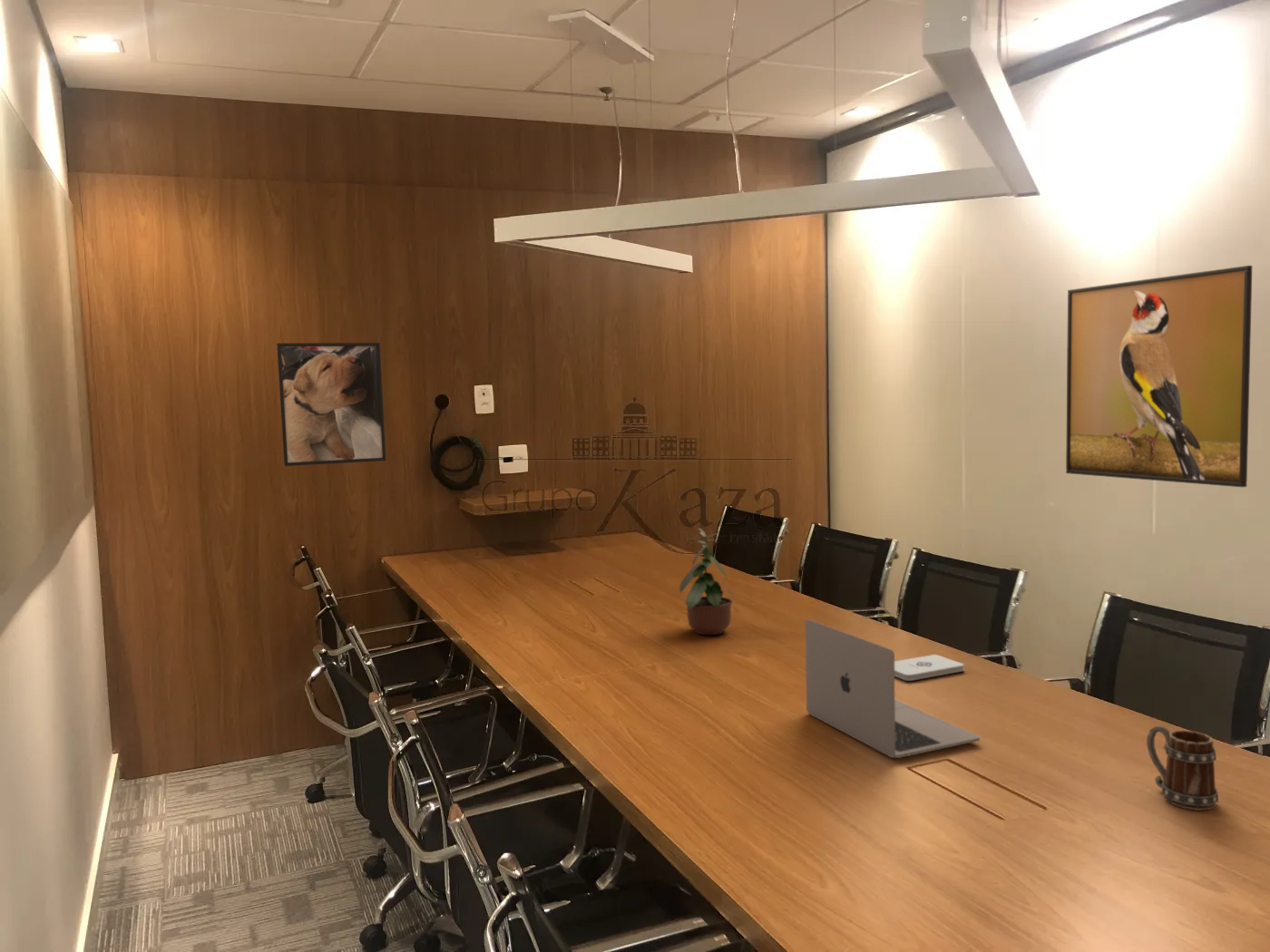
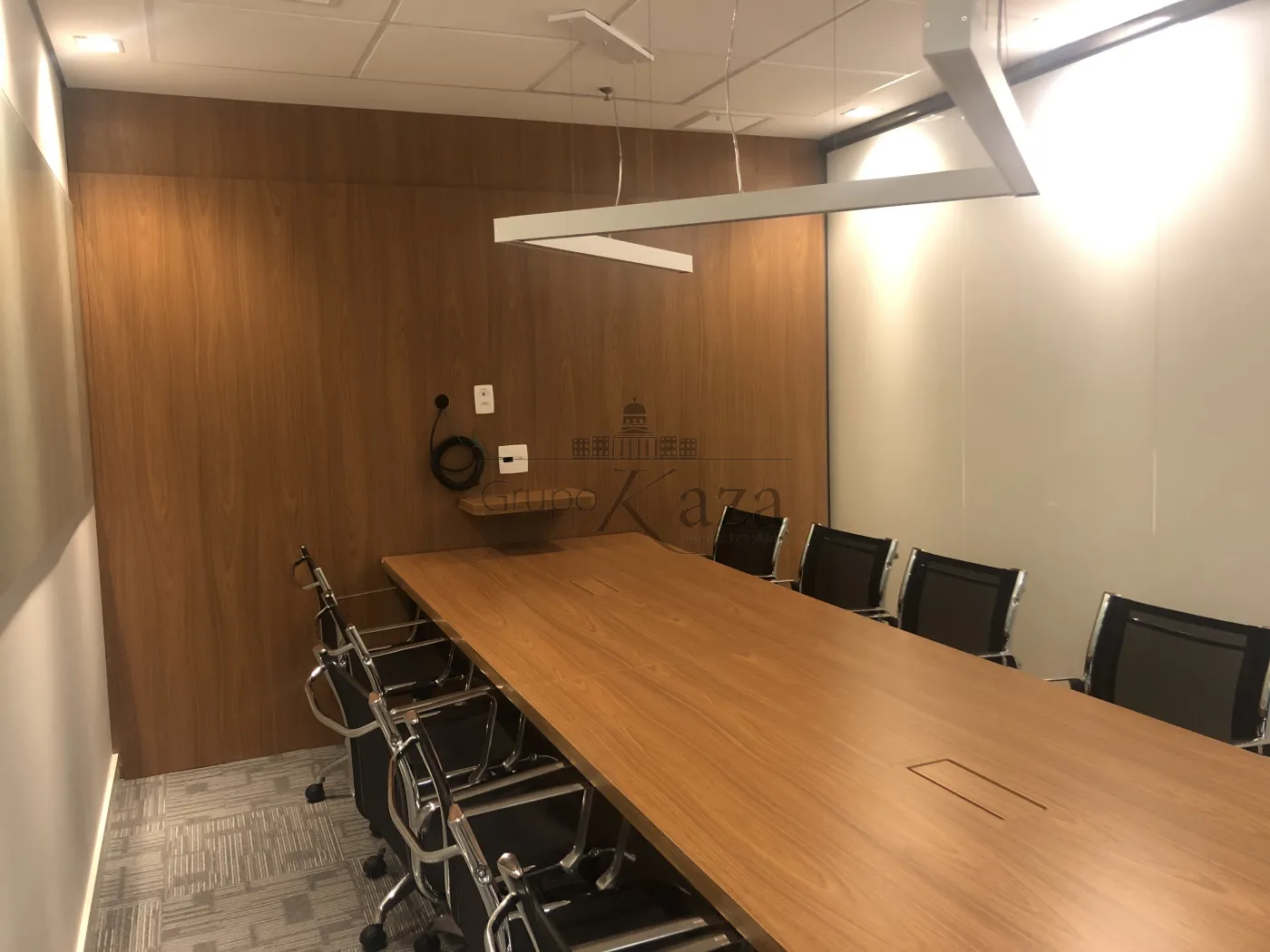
- laptop (889, 677)
- notepad (922, 667)
- potted plant (706, 578)
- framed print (332, 403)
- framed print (1149, 380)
- mug (1180, 764)
